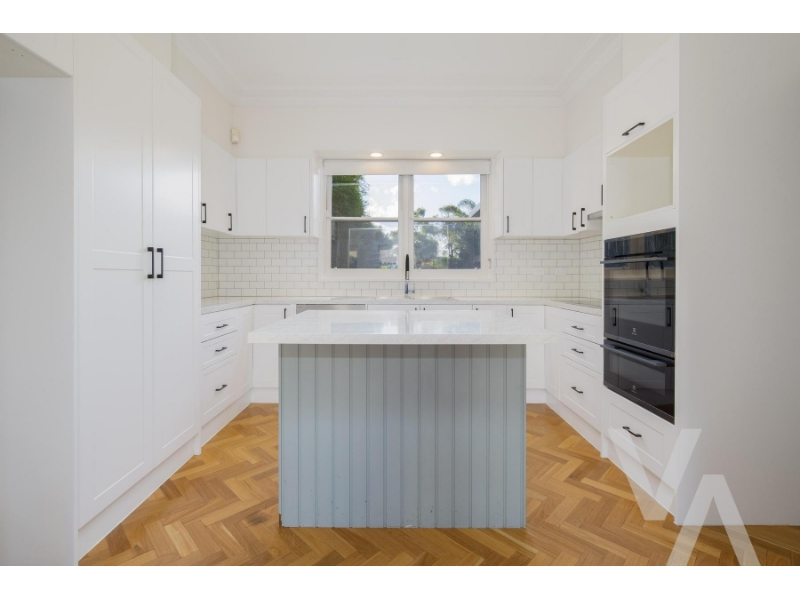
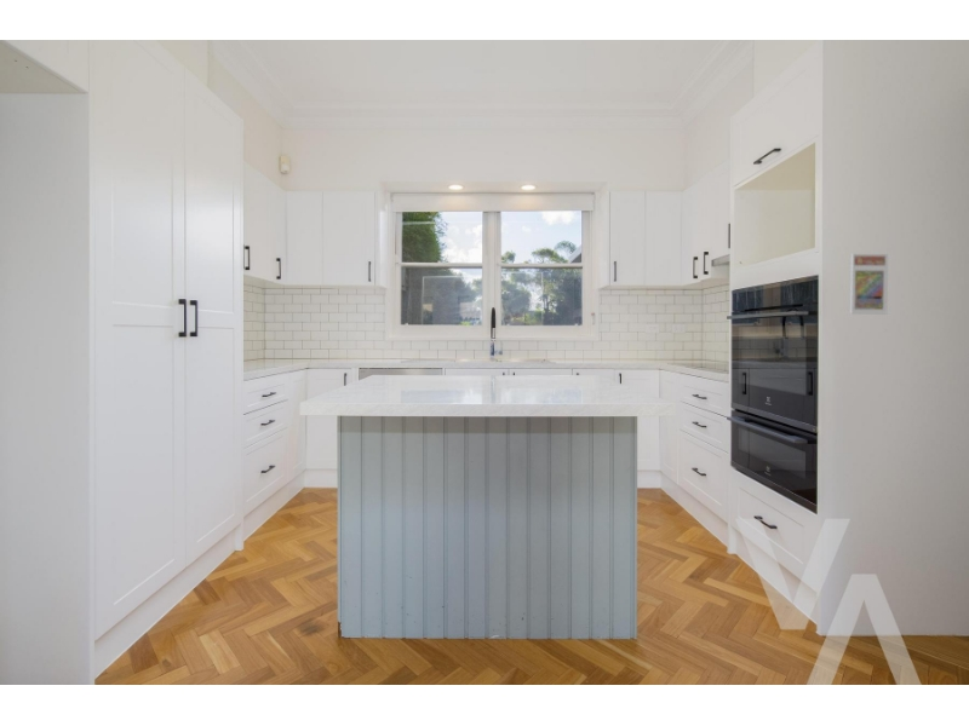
+ trading card display case (868, 283)
